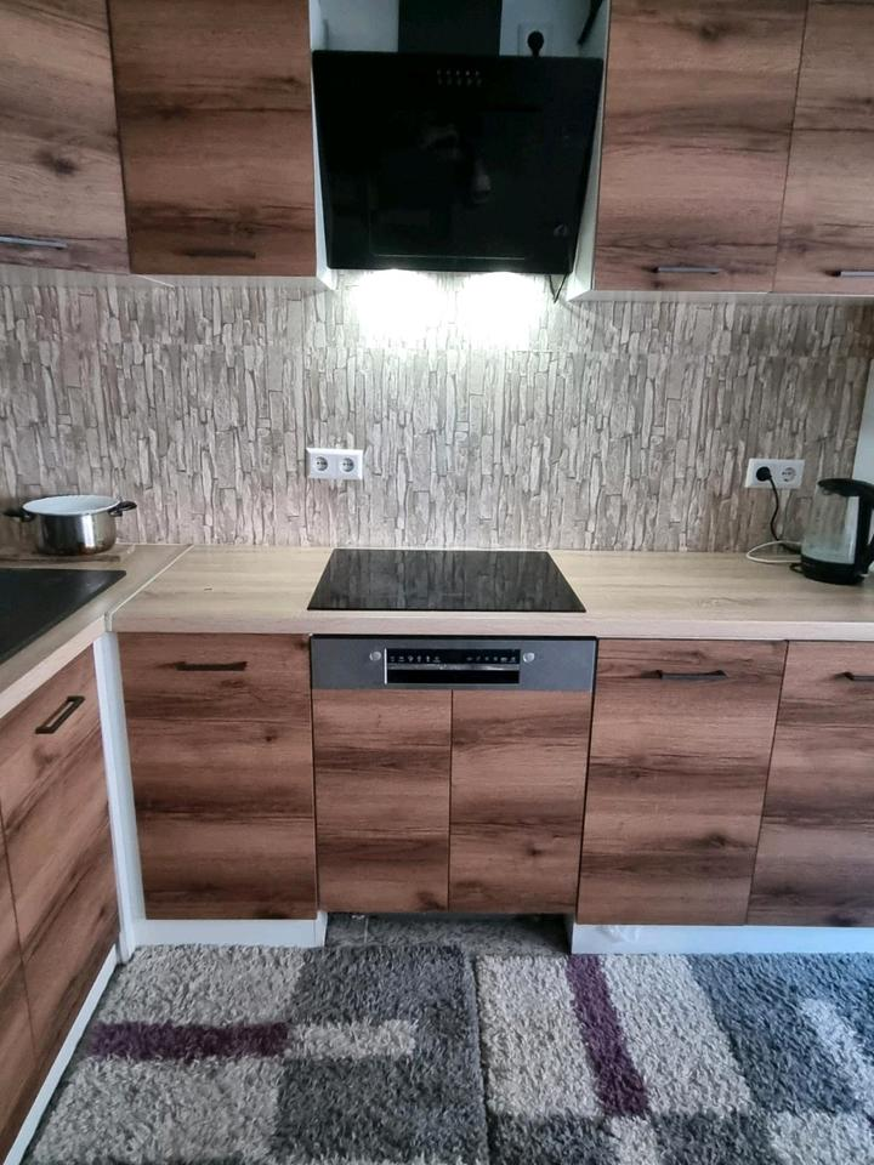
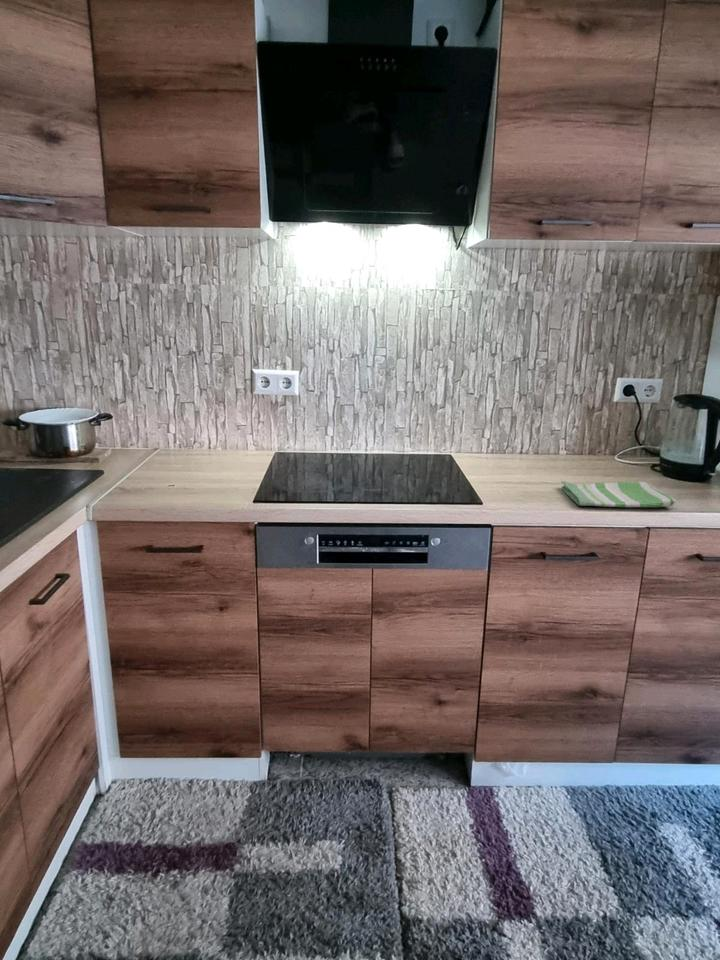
+ dish towel (615, 493)
